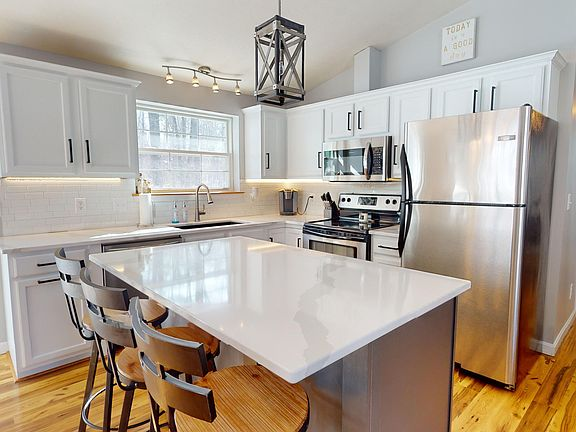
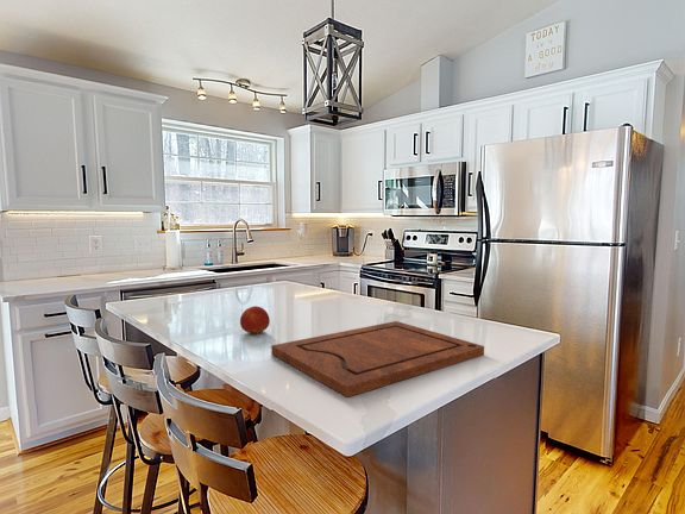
+ fruit (254, 319)
+ cutting board (377, 350)
